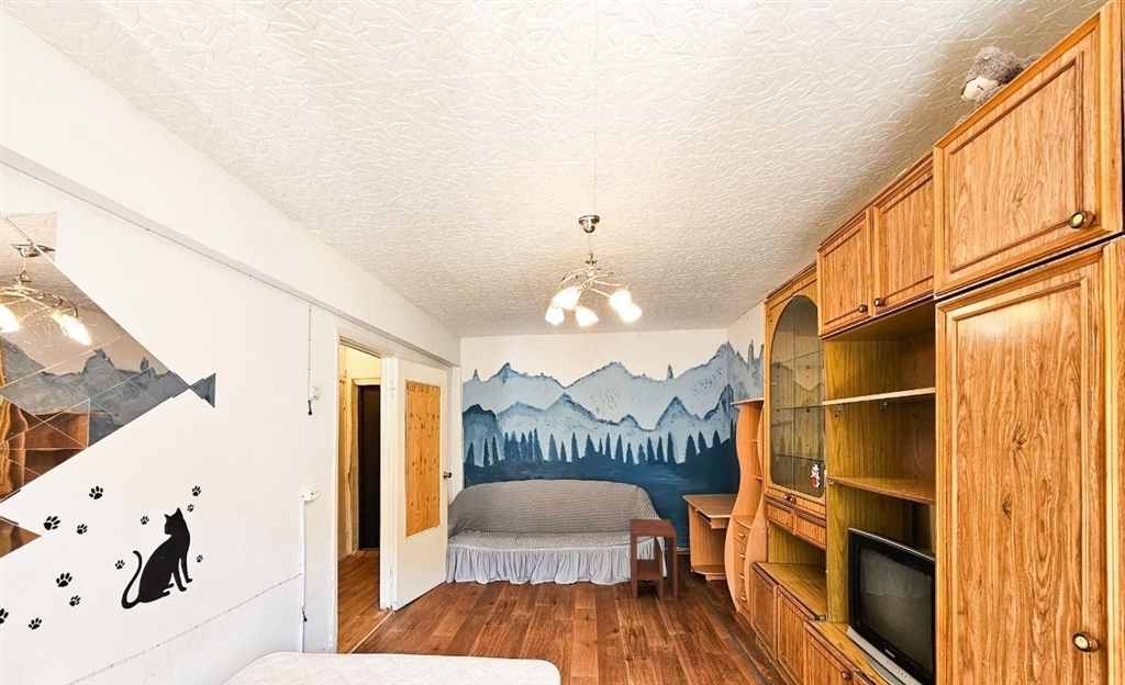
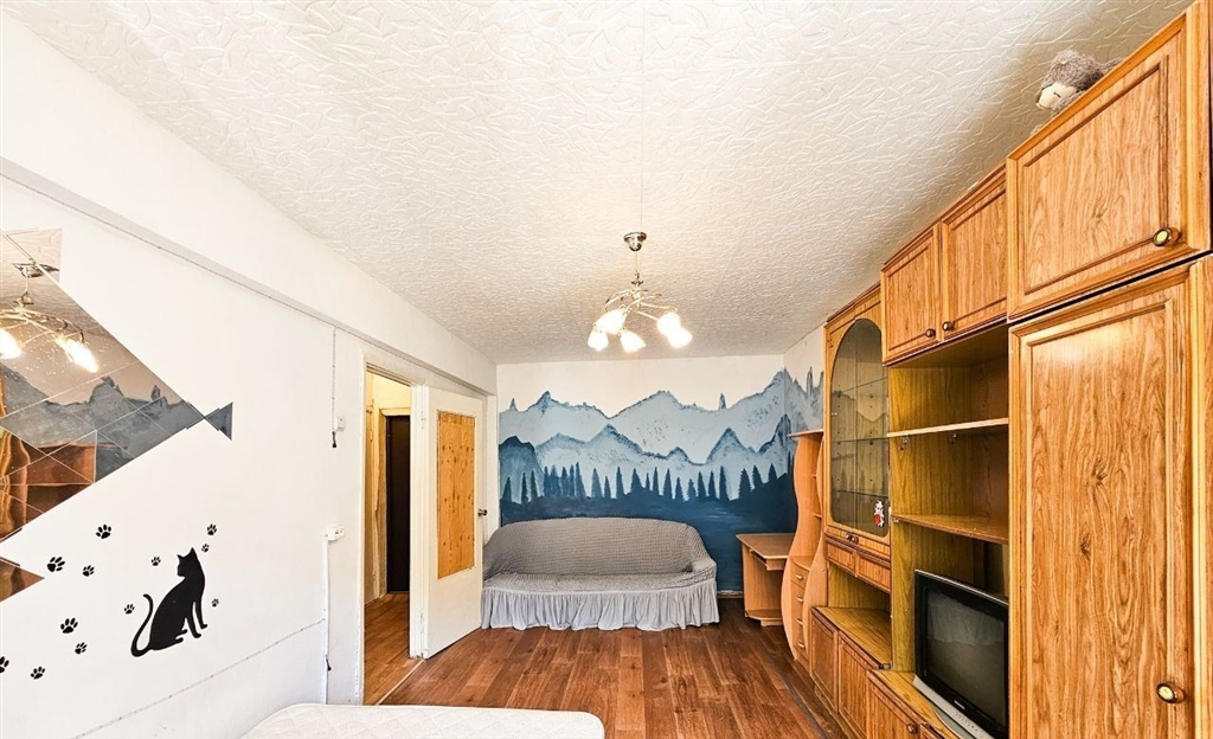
- side table (651, 559)
